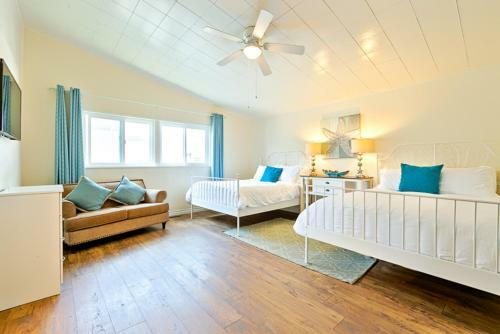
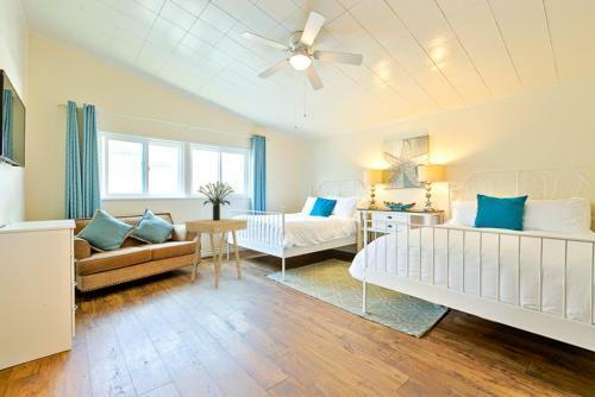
+ side table (214, 250)
+ potted plant (215, 200)
